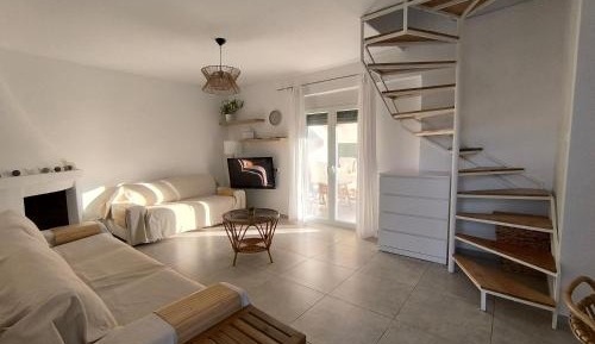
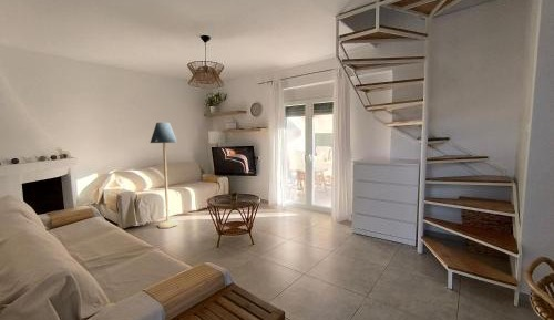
+ floor lamp (165, 174)
